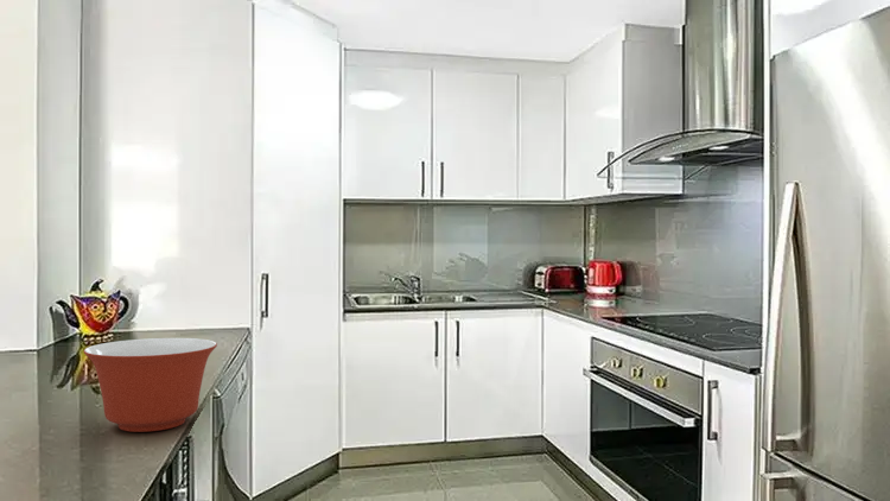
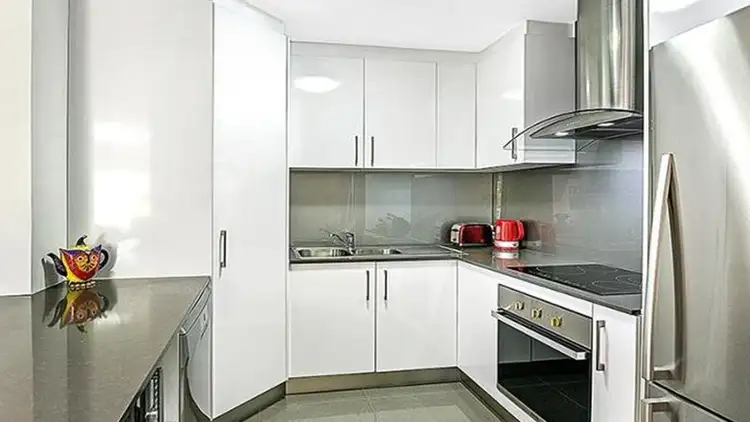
- mixing bowl (152, 385)
